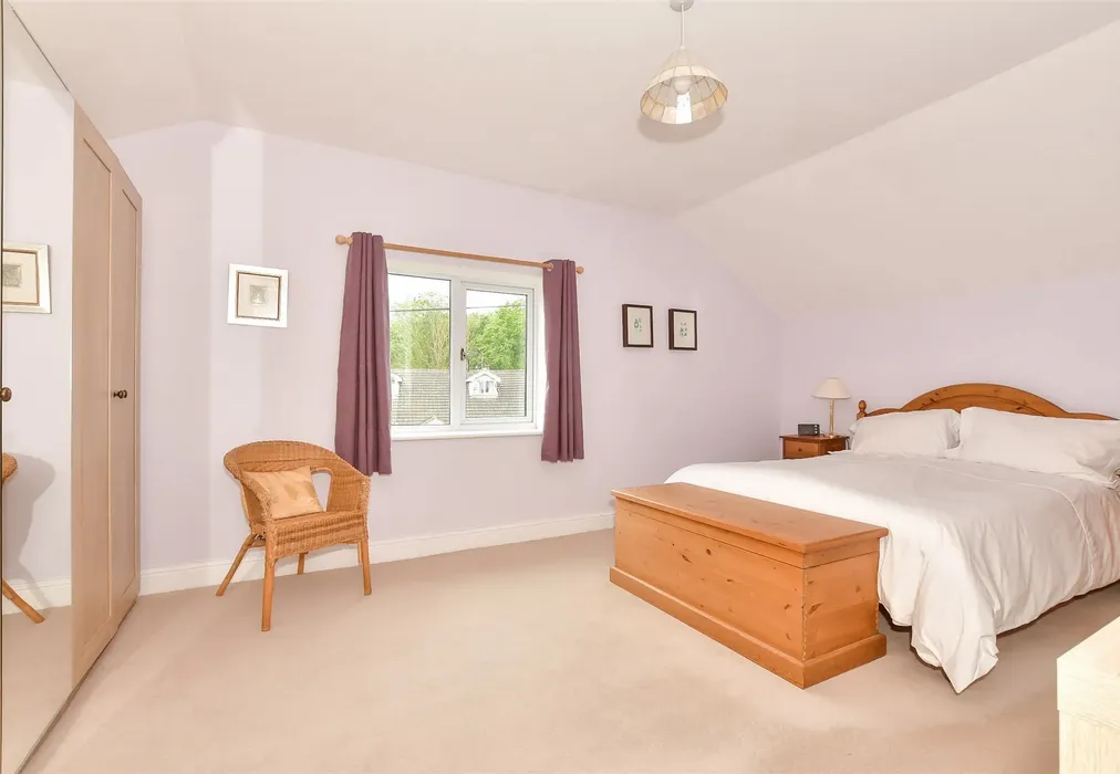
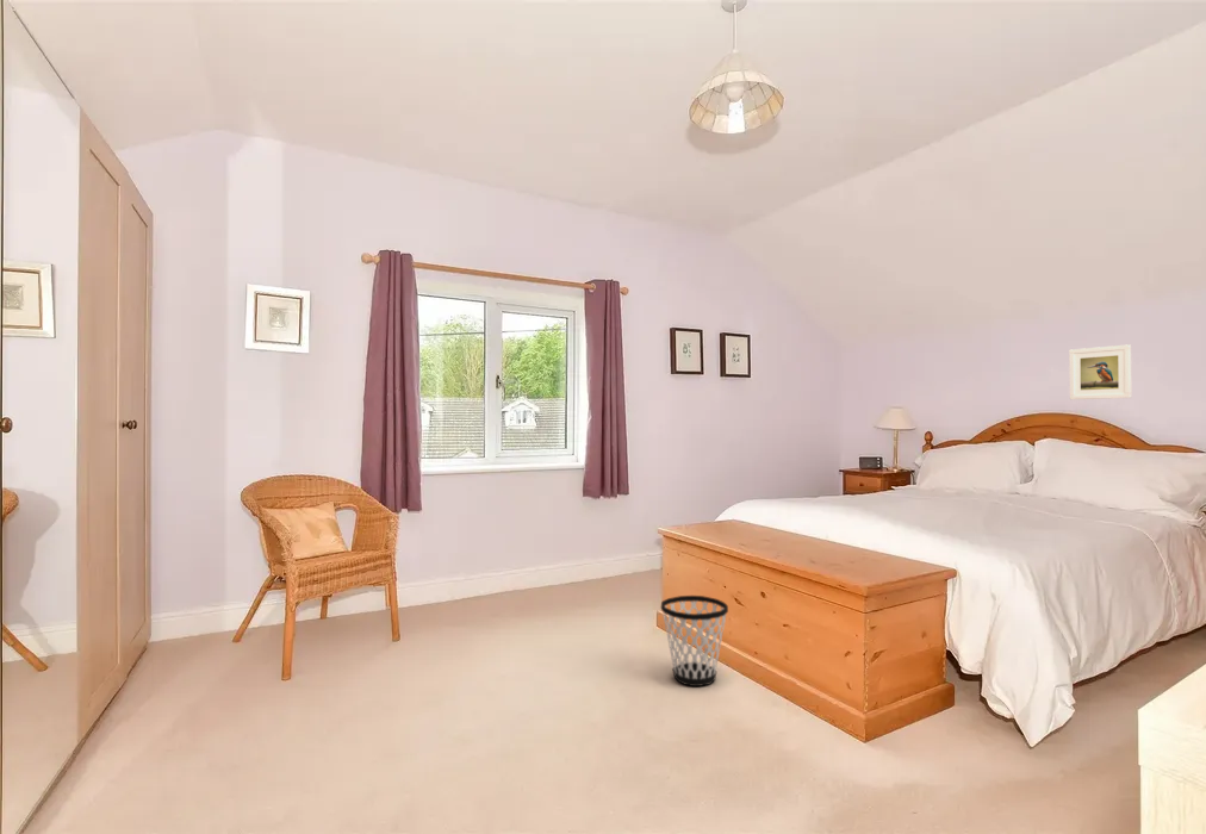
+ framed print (1099, 373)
+ wastebasket (694, 641)
